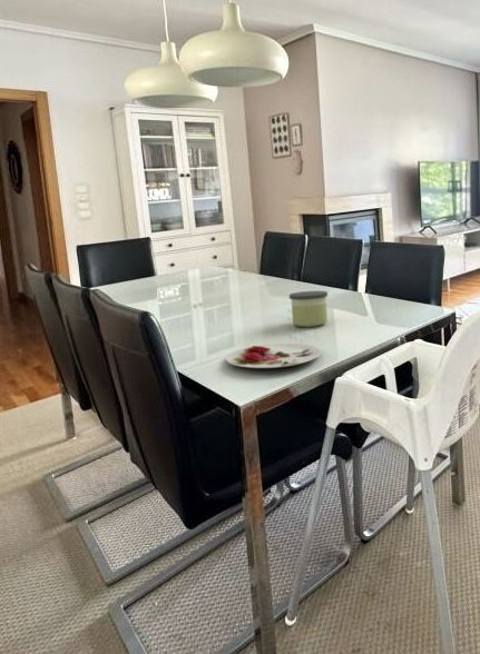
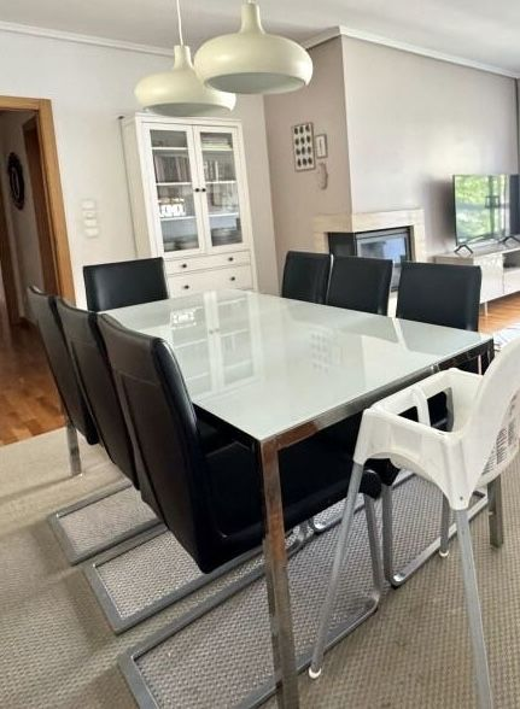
- candle (308, 308)
- plate (273, 355)
